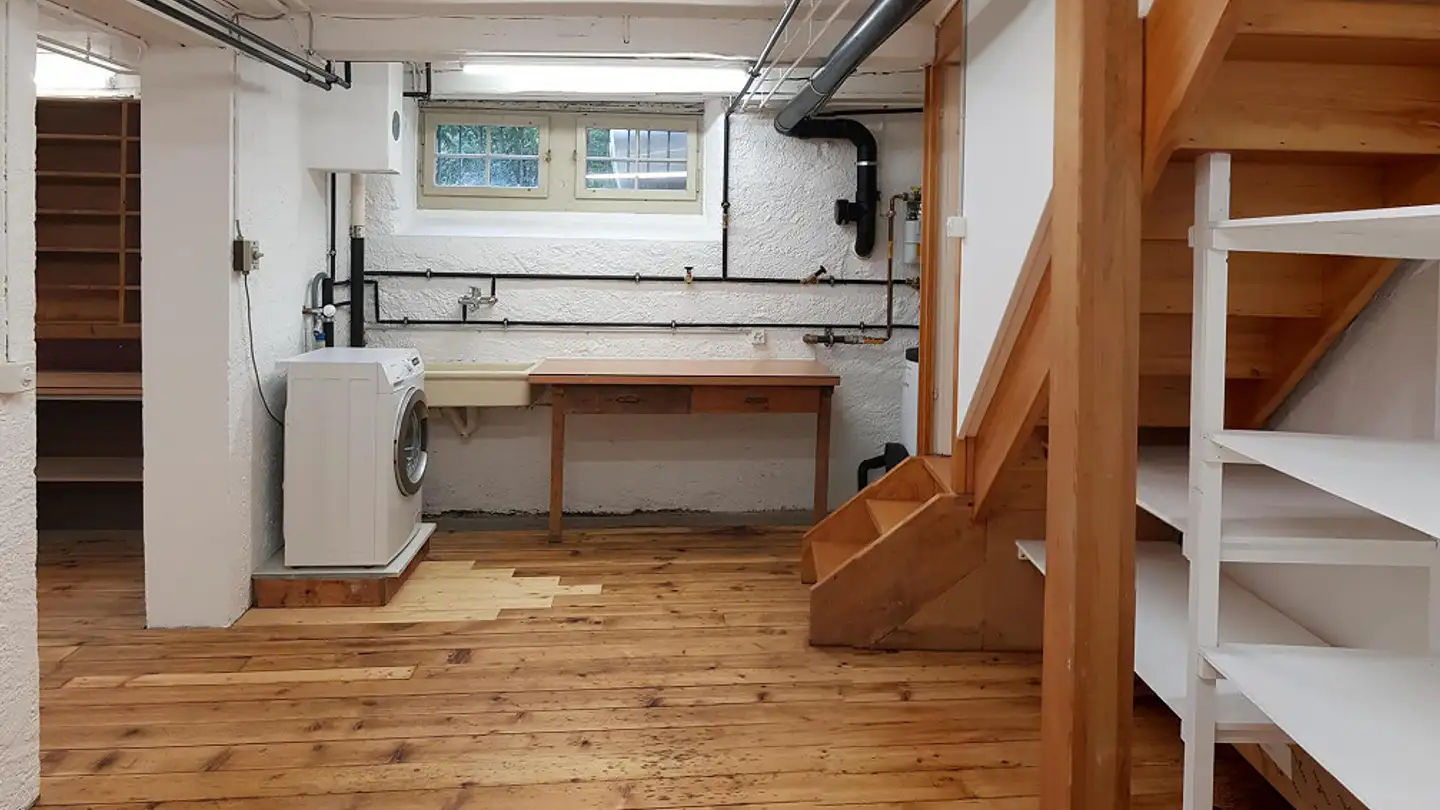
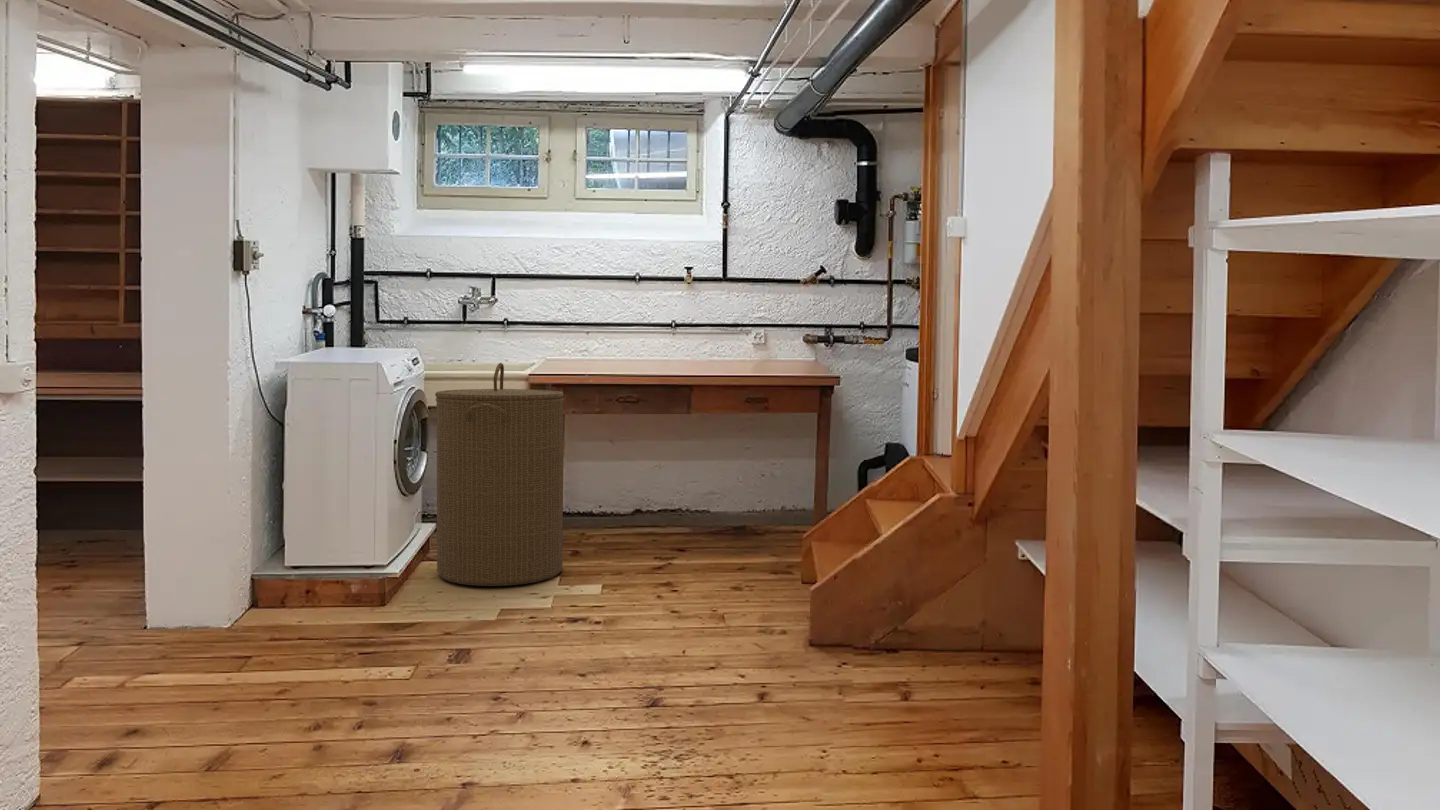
+ laundry hamper (500, 467)
